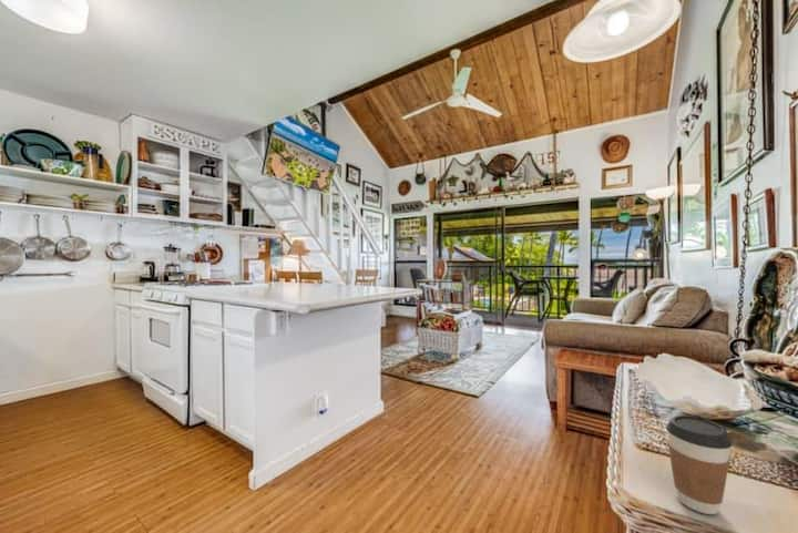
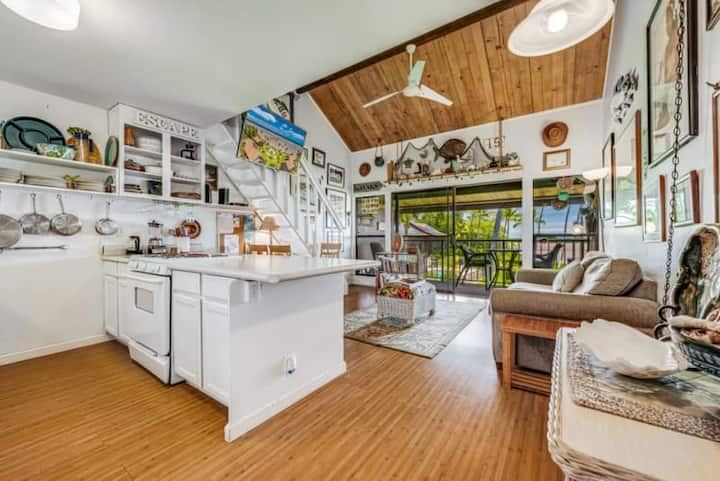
- coffee cup (697, 463)
